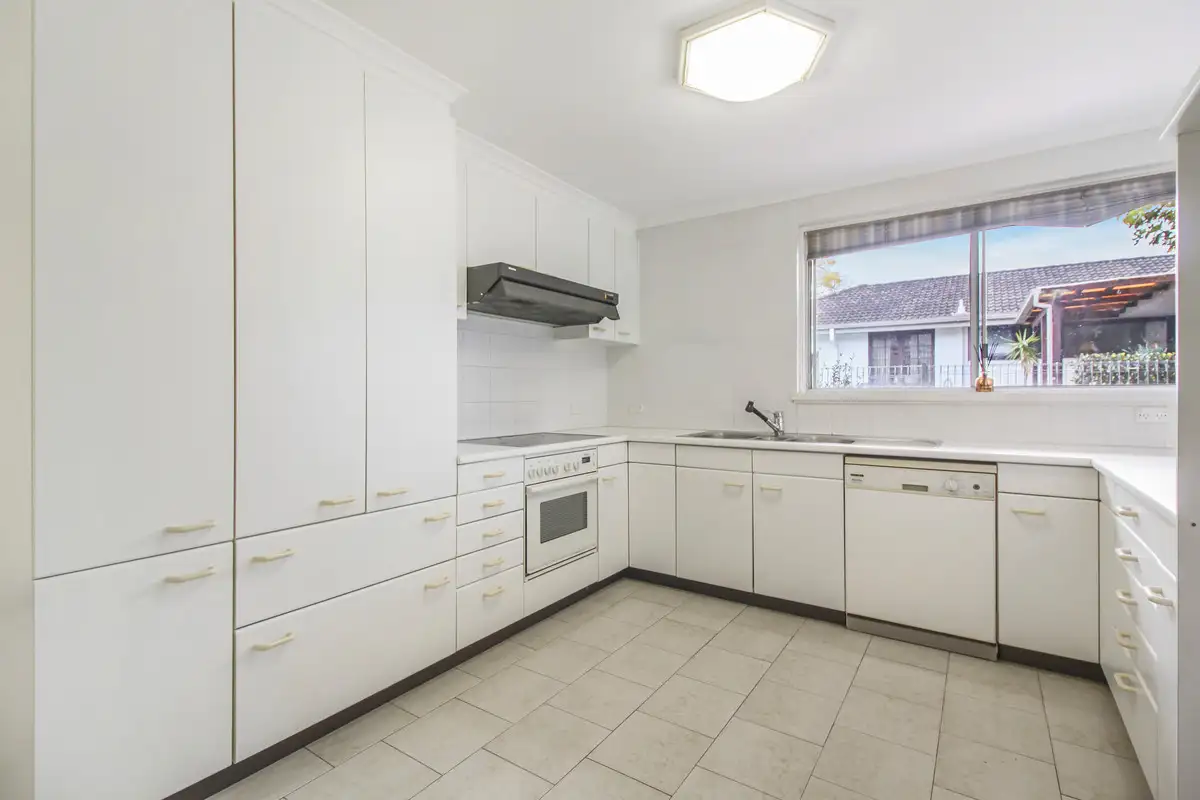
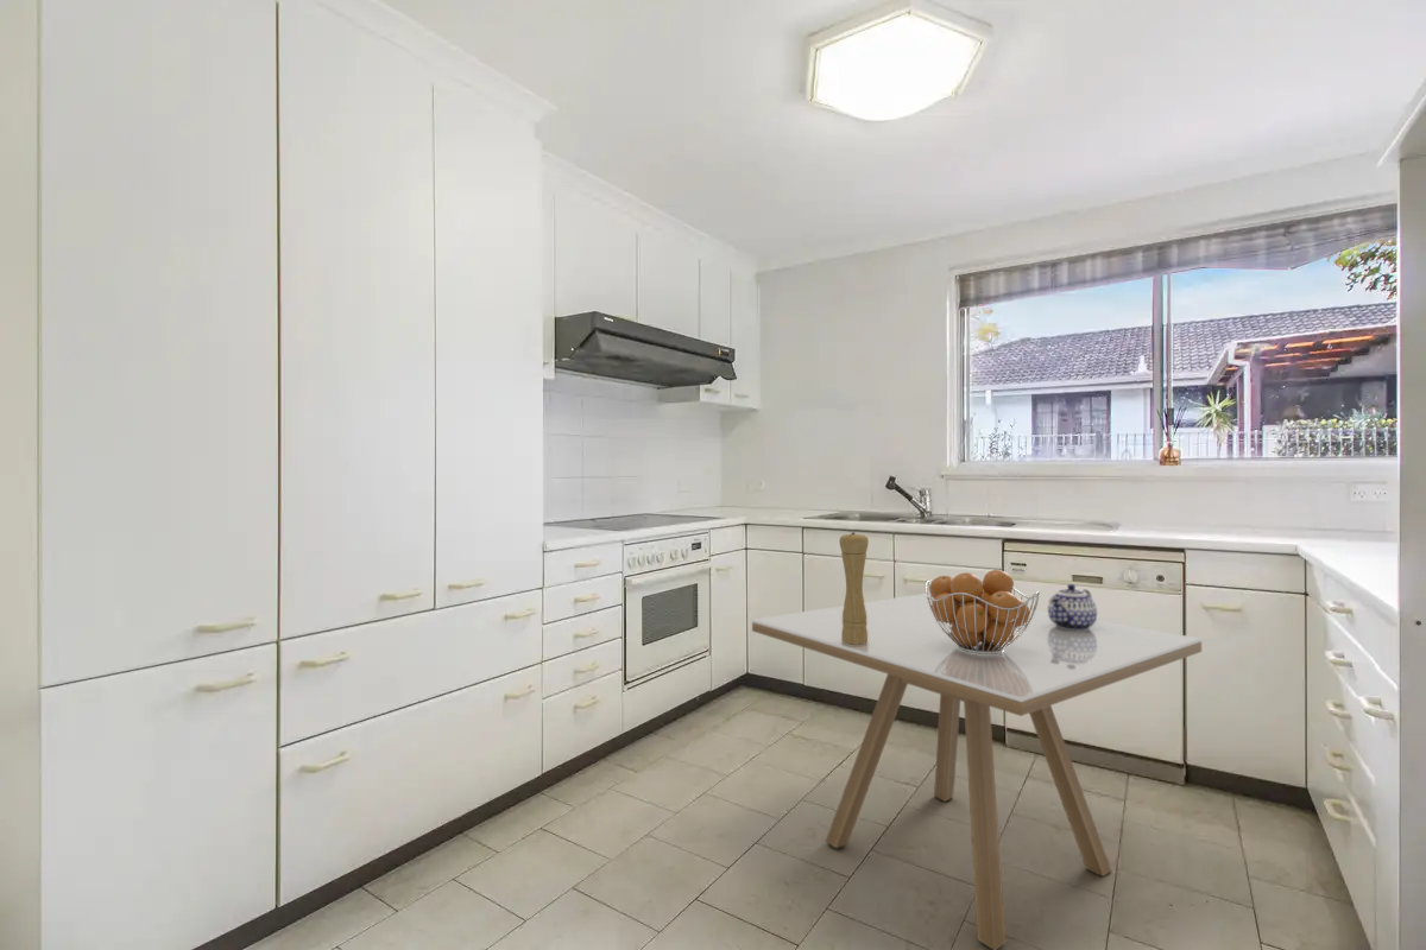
+ dining table (966, 742)
+ teapot (1072, 604)
+ pepper mill (853, 587)
+ fruit basket (980, 608)
